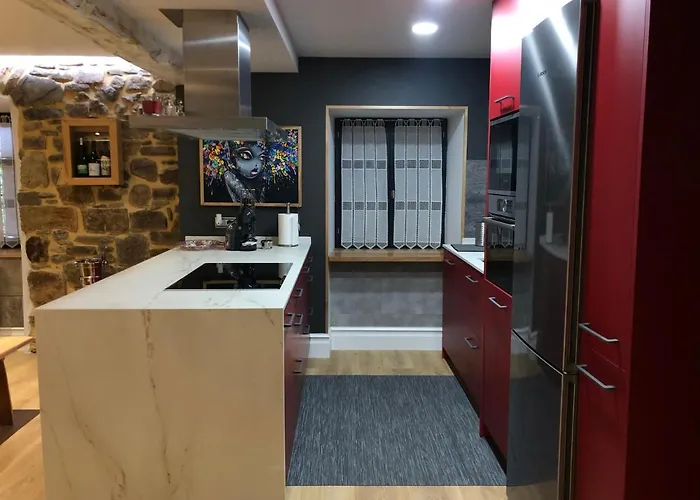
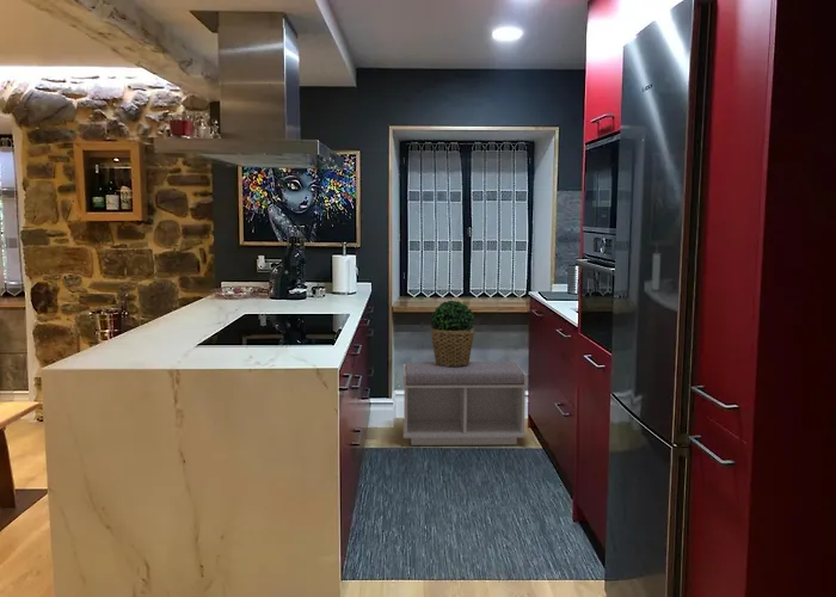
+ potted plant (451, 332)
+ bench (462, 401)
